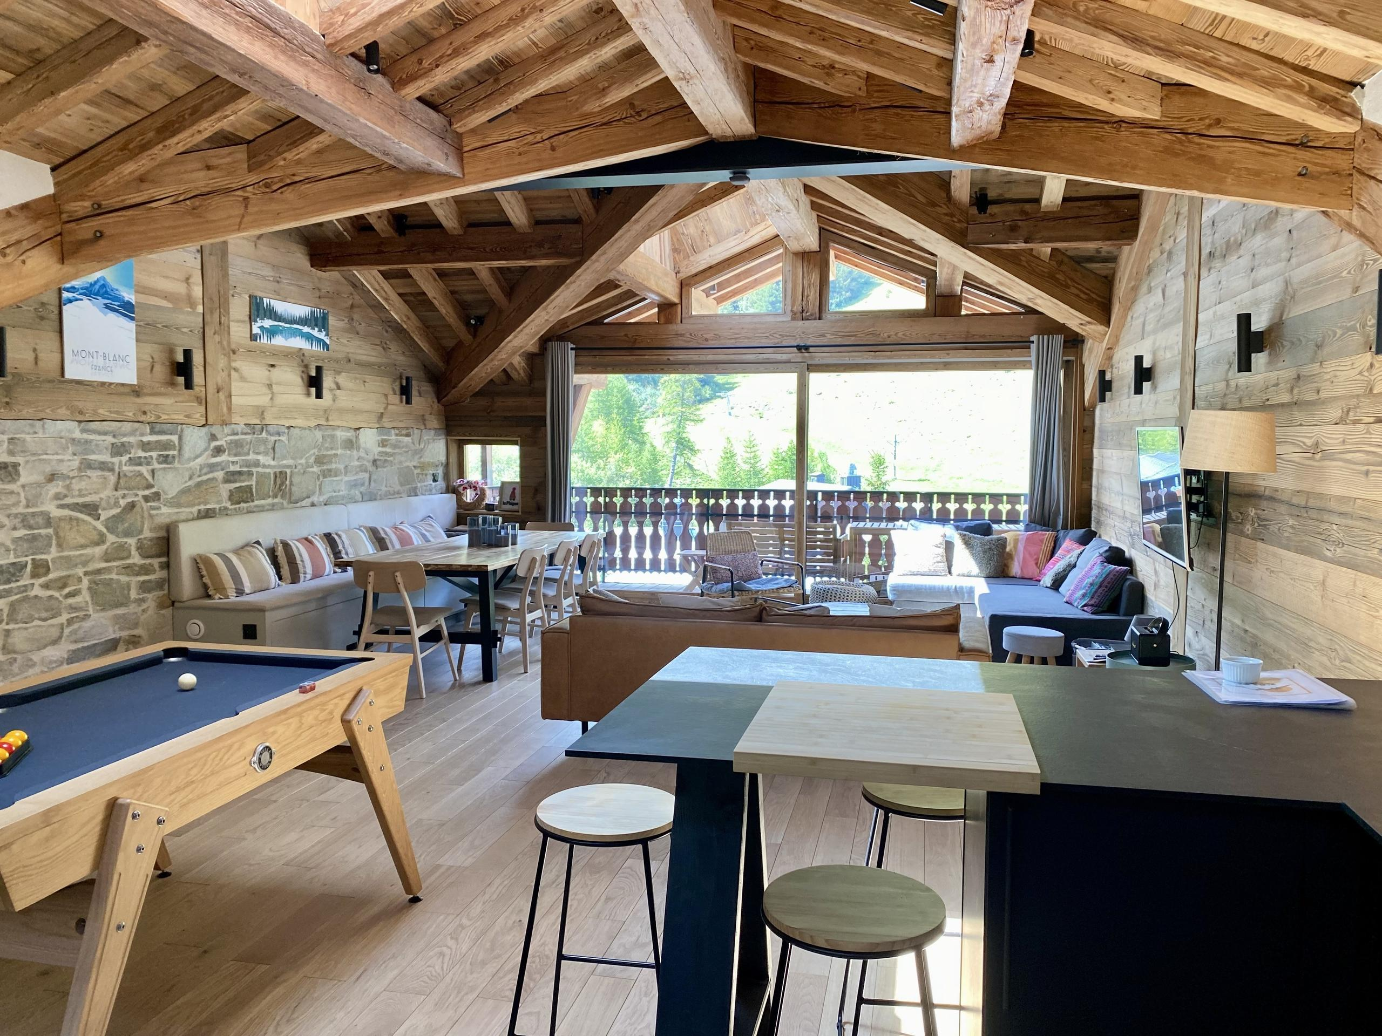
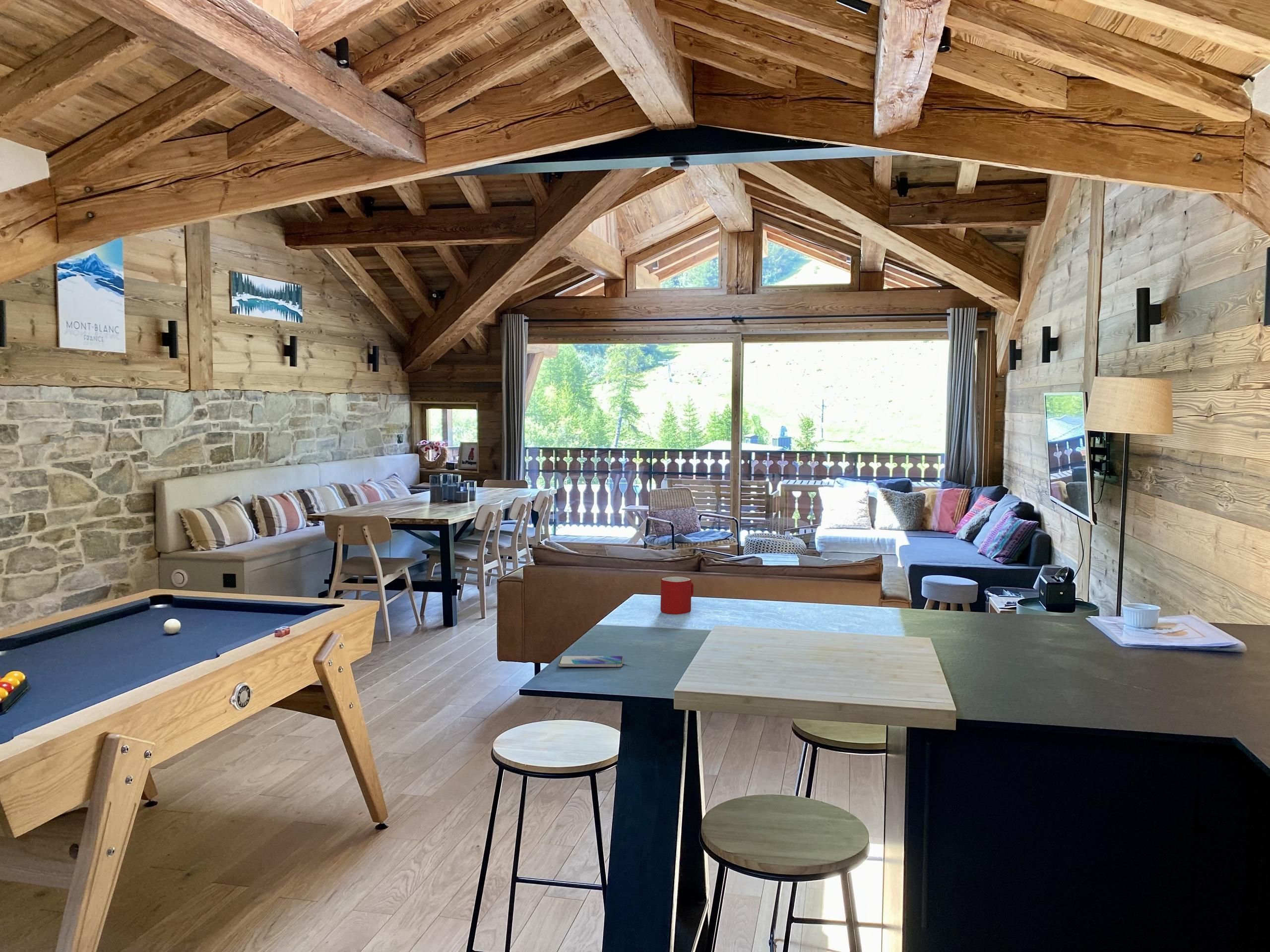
+ mug (679, 595)
+ smartphone (591, 661)
